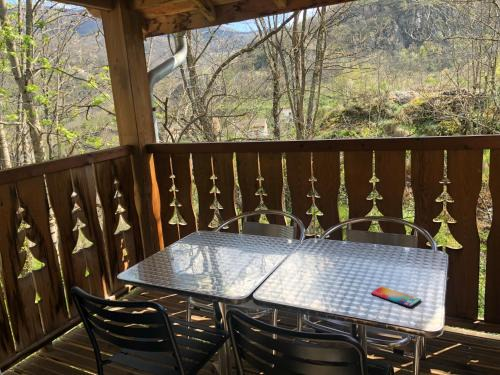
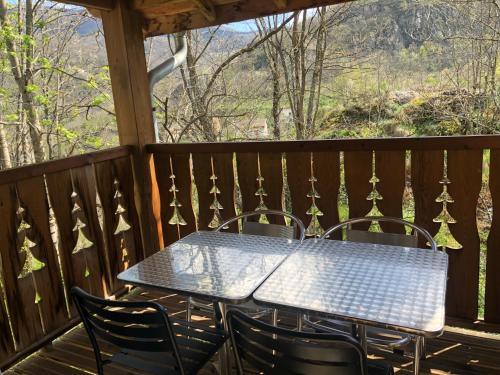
- smartphone (395, 296)
